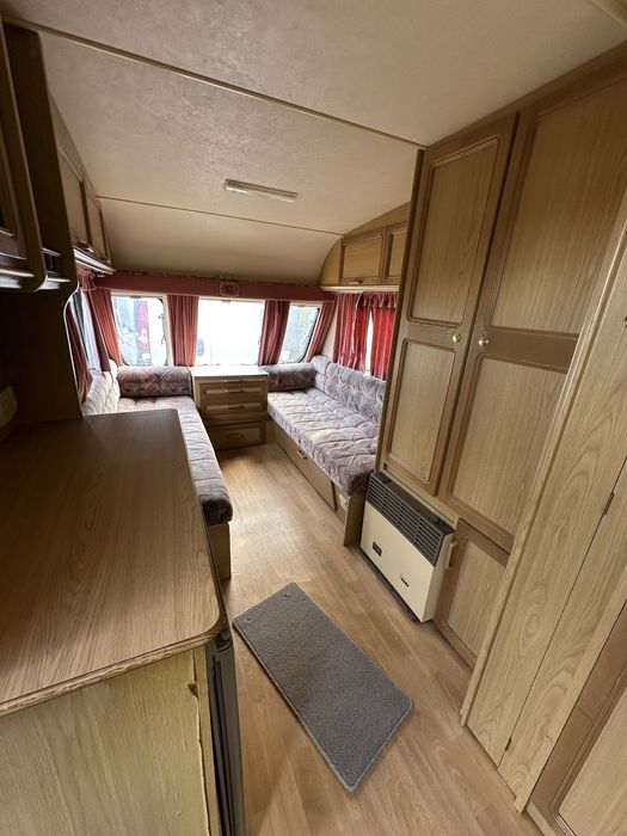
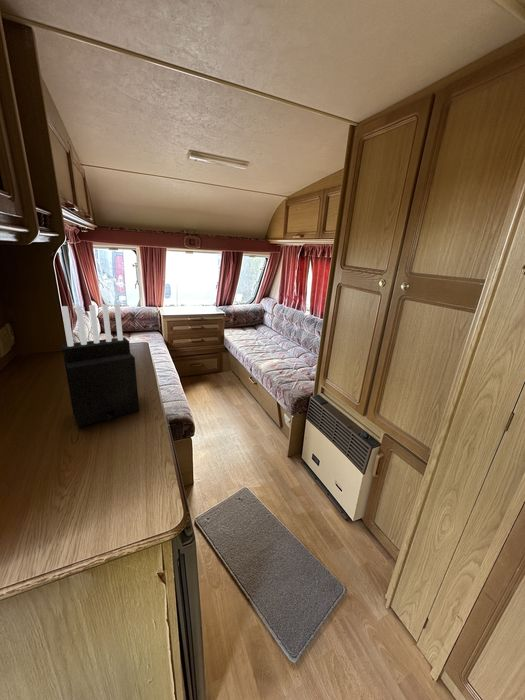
+ knife block (101, 363)
